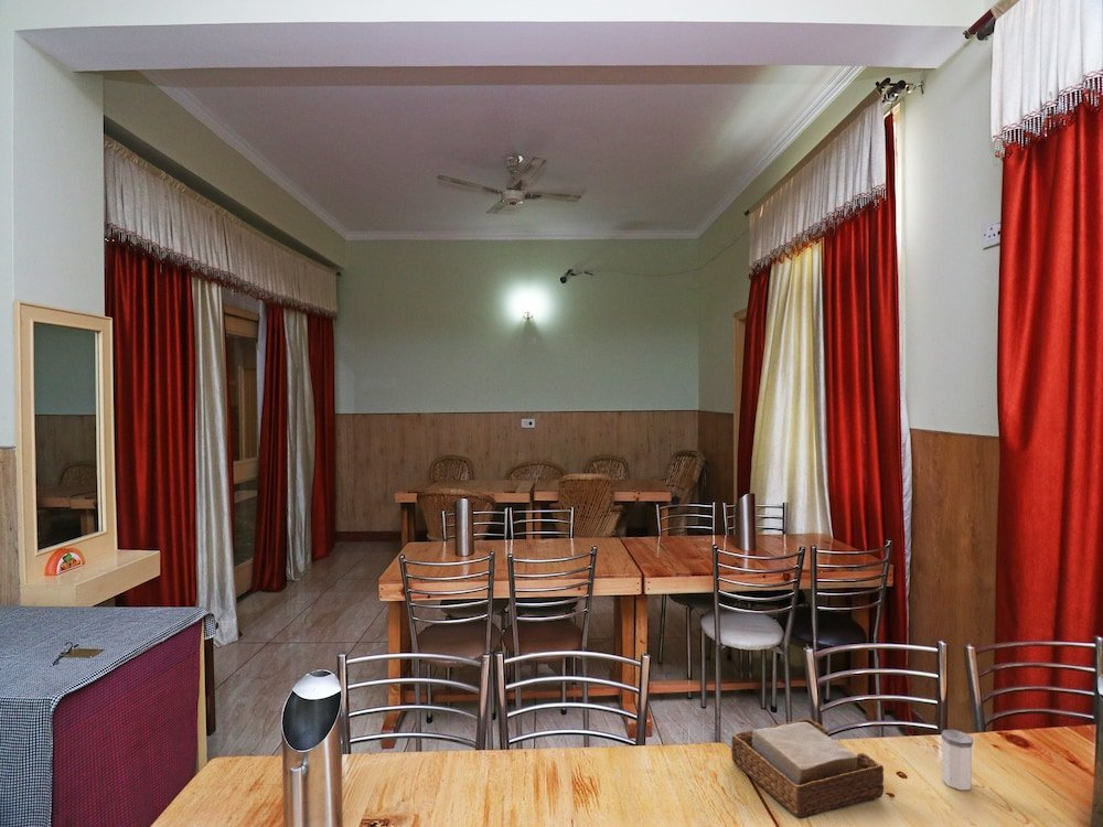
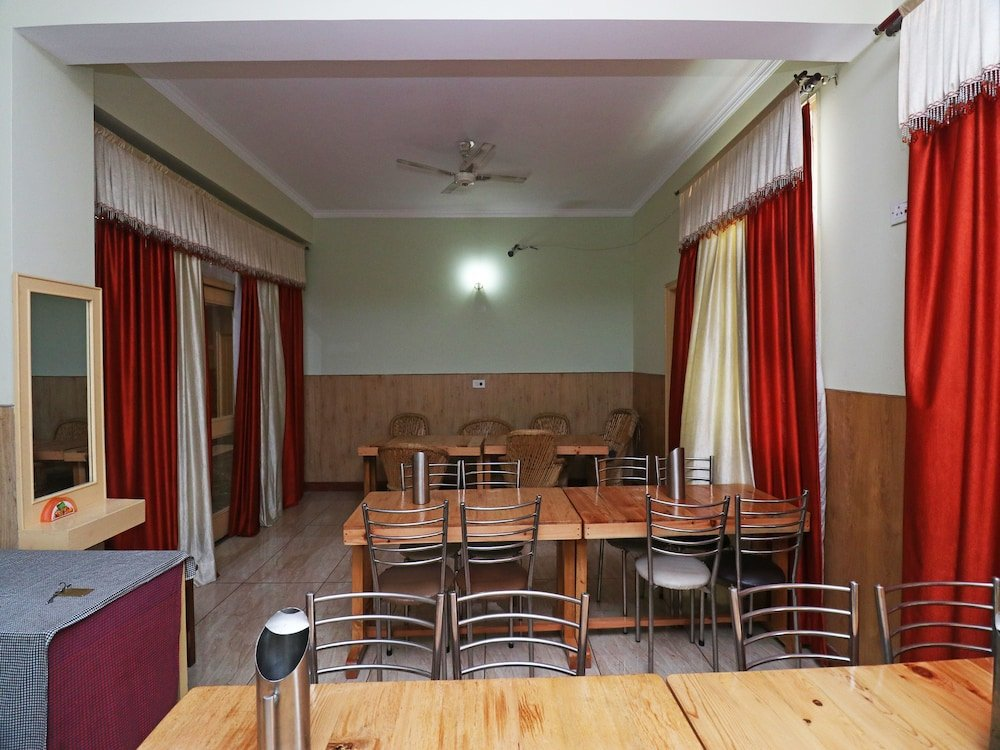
- salt shaker (956, 759)
- napkin holder (803, 759)
